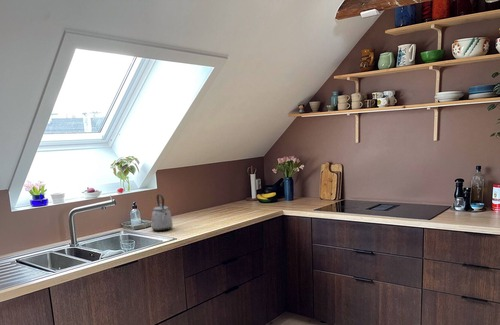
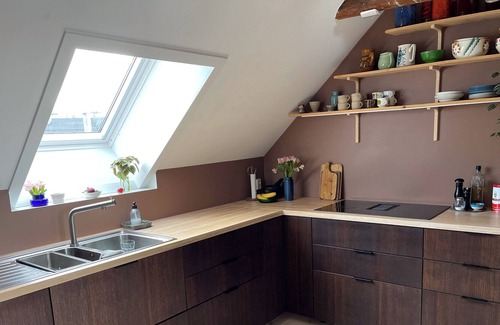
- kettle (162, 212)
